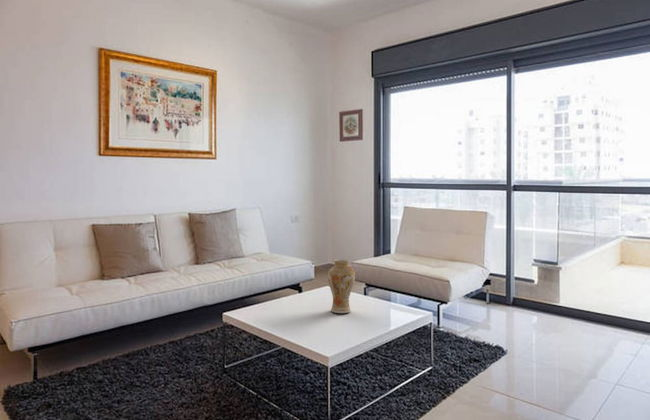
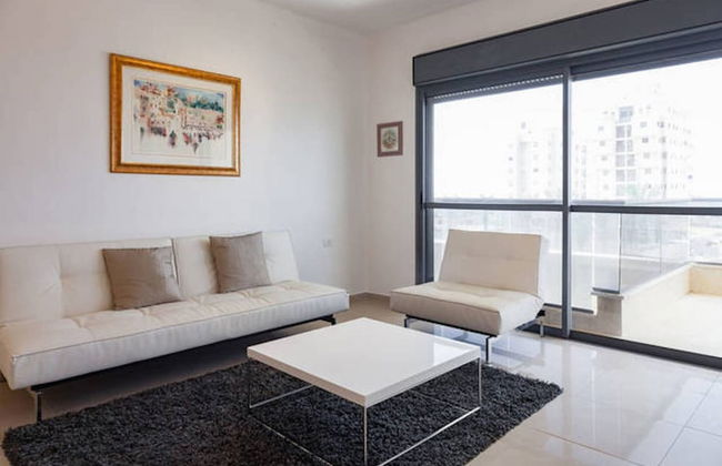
- vase (341, 285)
